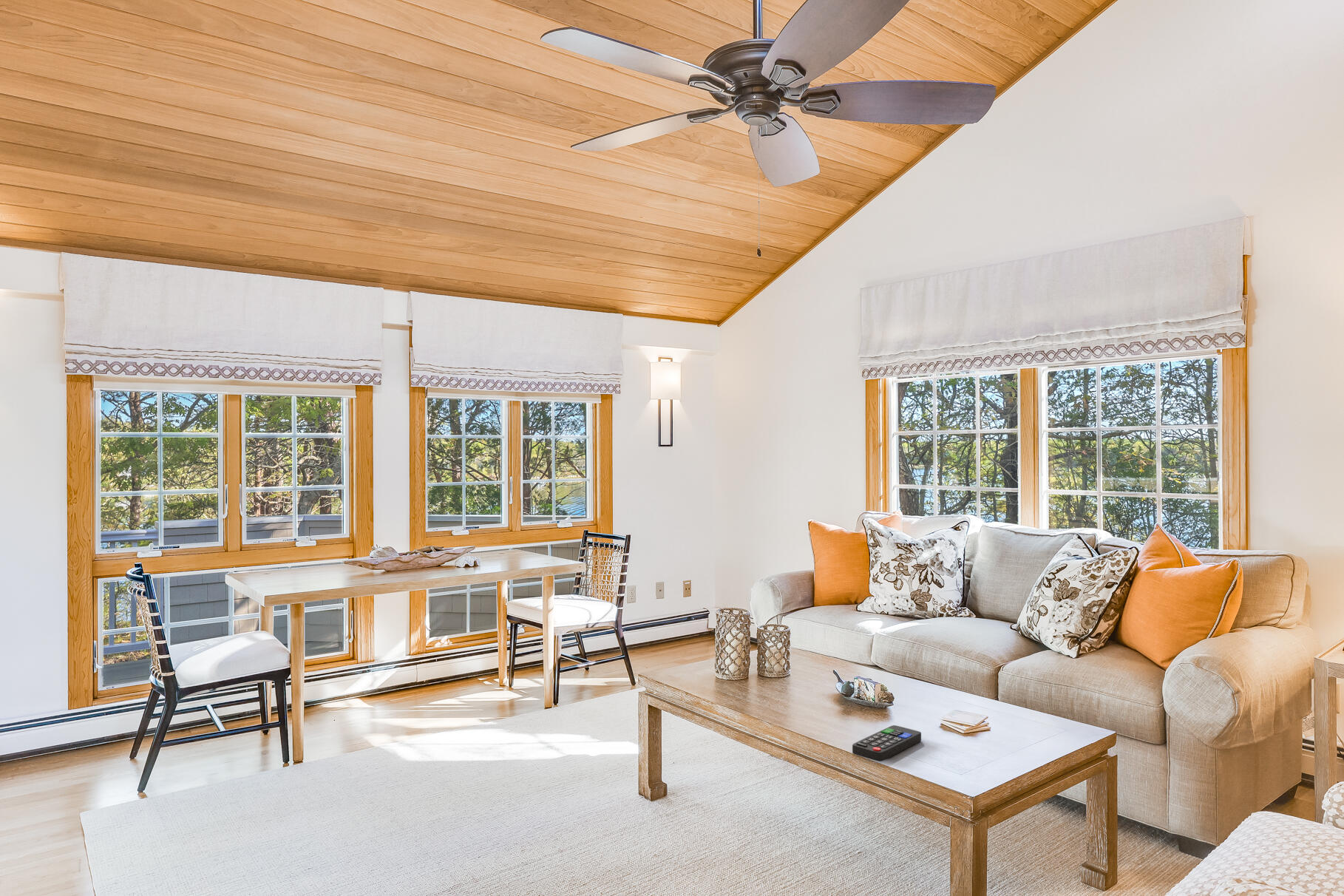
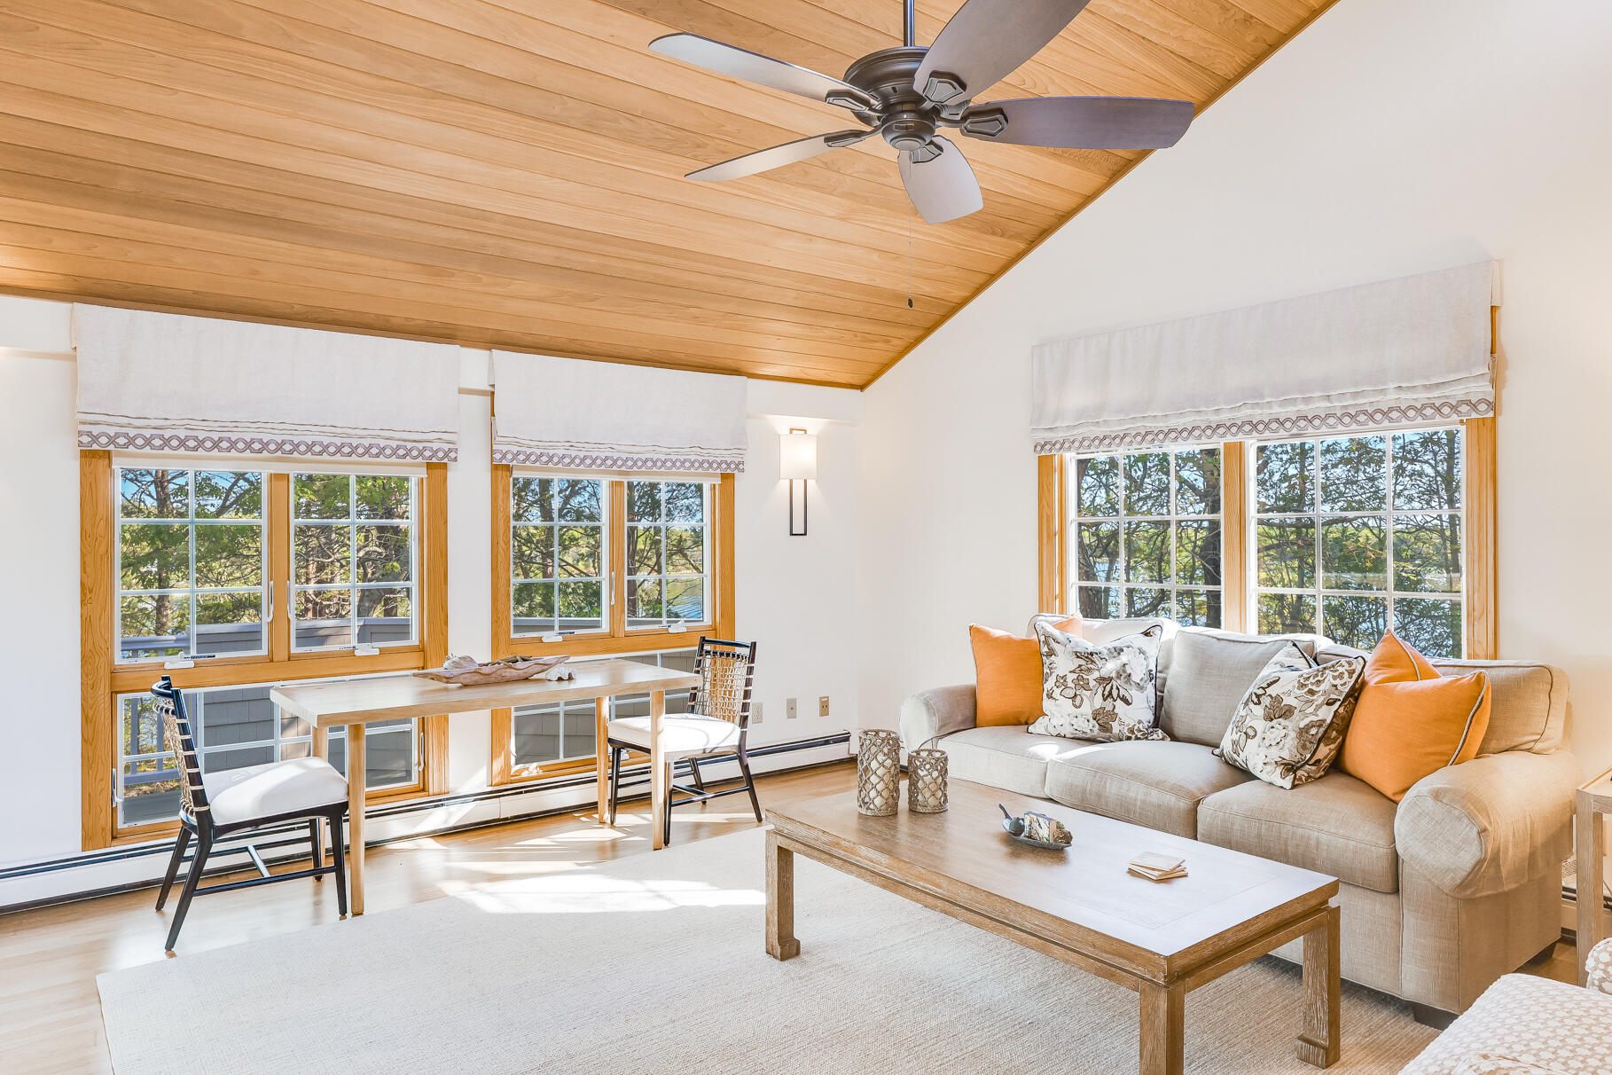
- remote control (887, 741)
